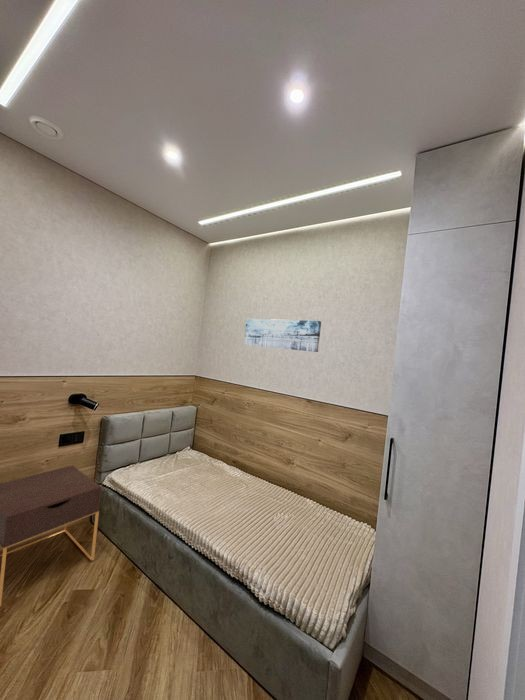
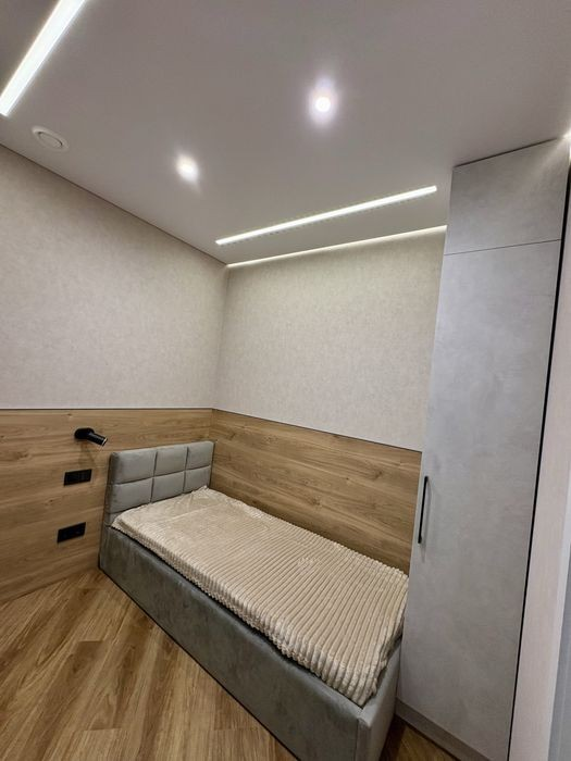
- nightstand (41, 524)
- wall art (279, 334)
